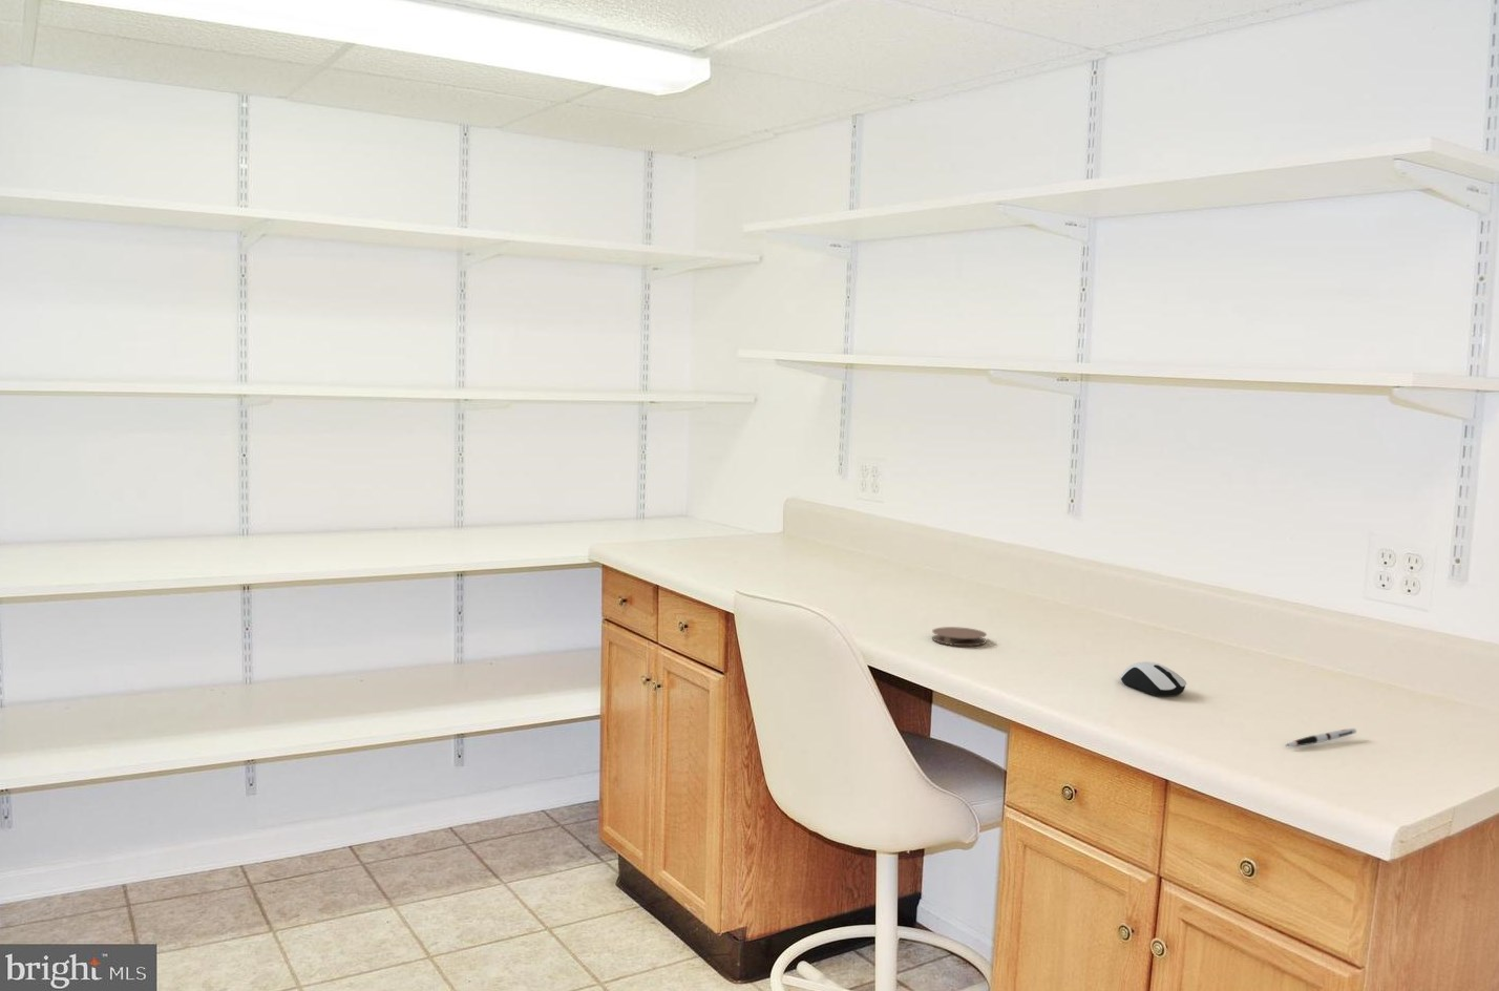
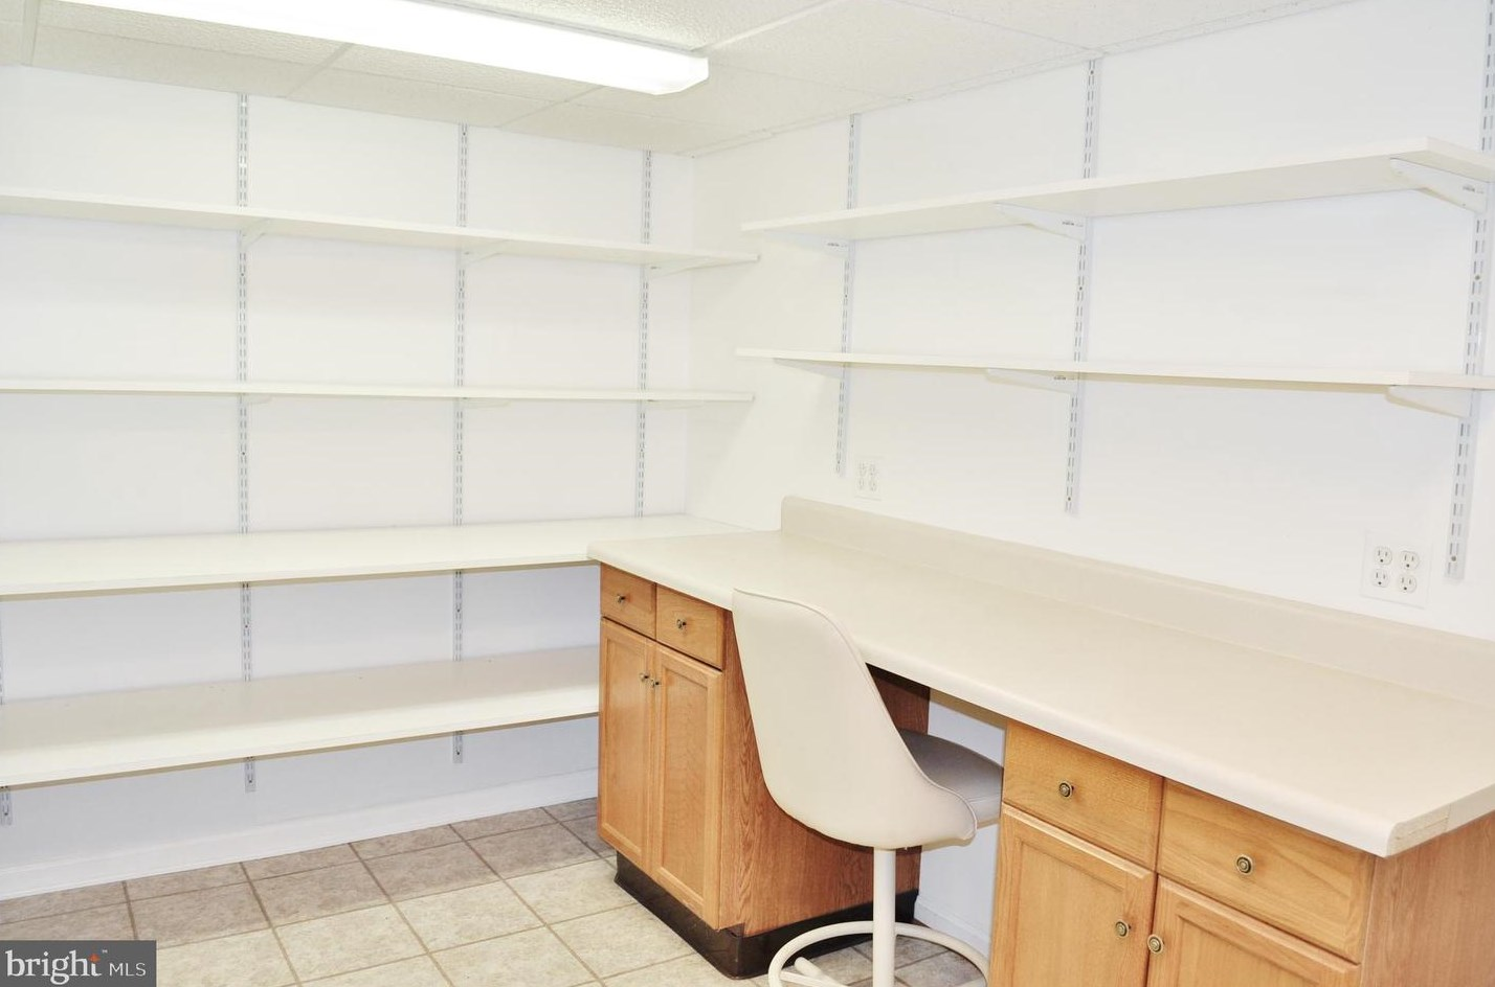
- coaster (958, 636)
- pen (1321, 737)
- computer mouse (1152, 675)
